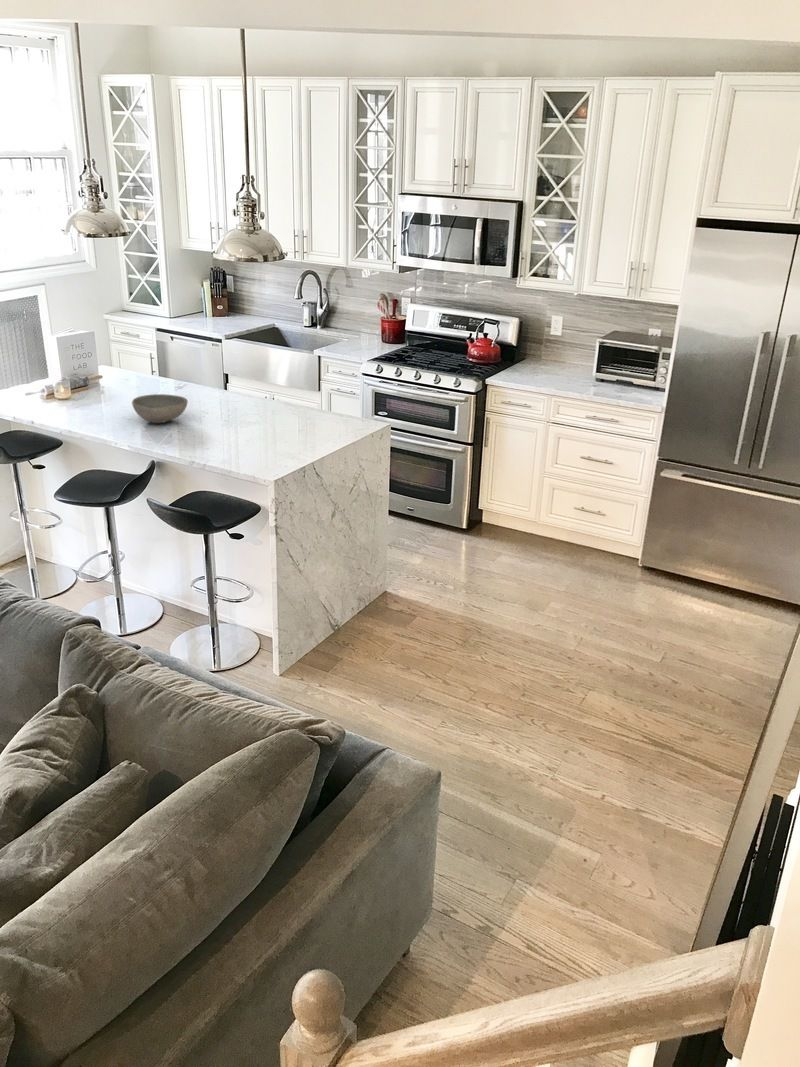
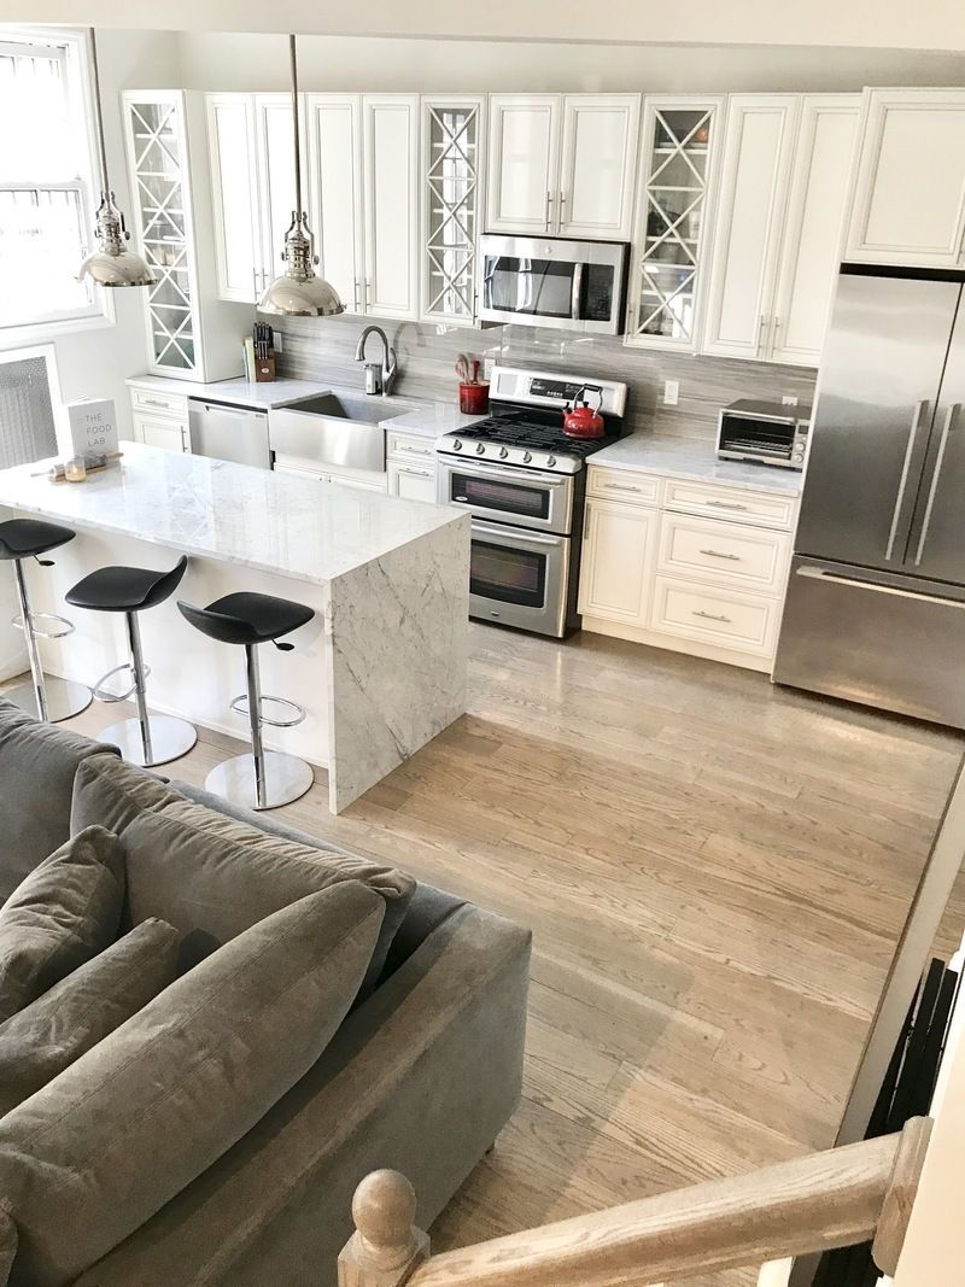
- bowl (160, 410)
